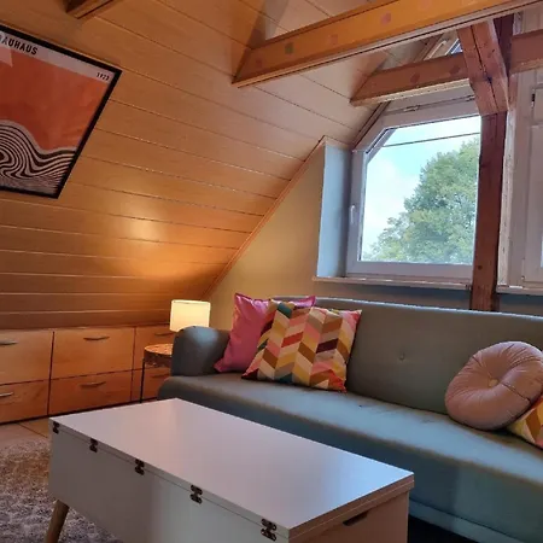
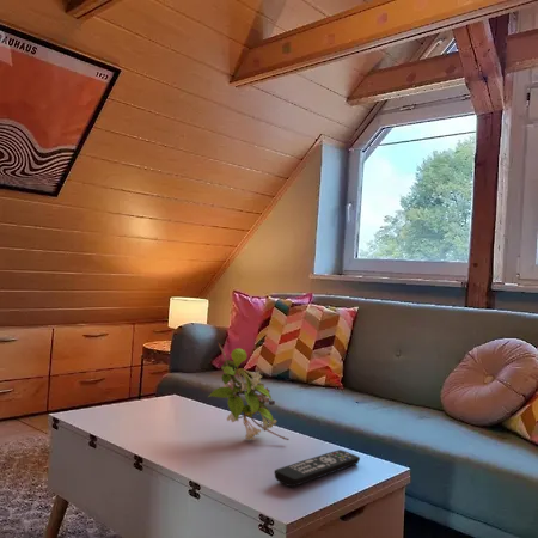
+ remote control (318, 466)
+ plant (253, 390)
